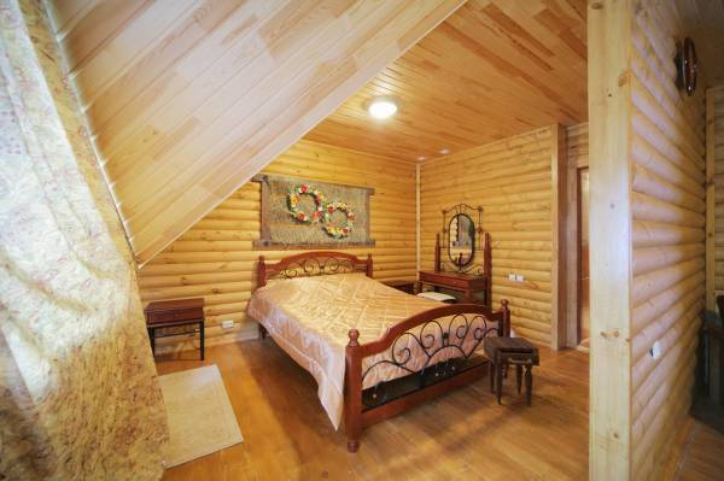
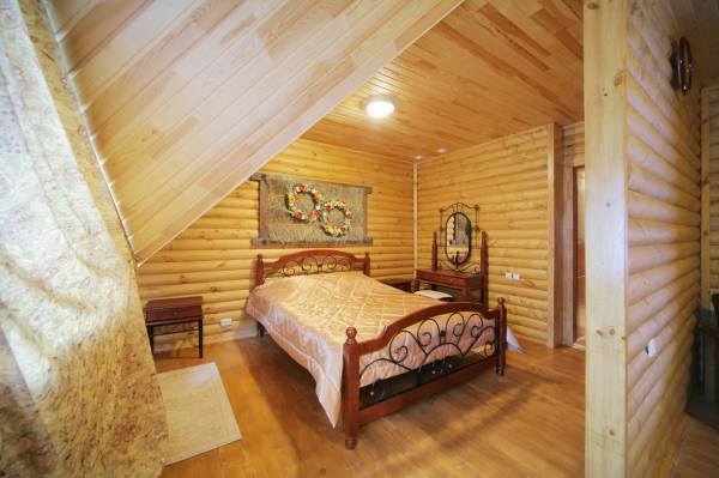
- nightstand (515, 373)
